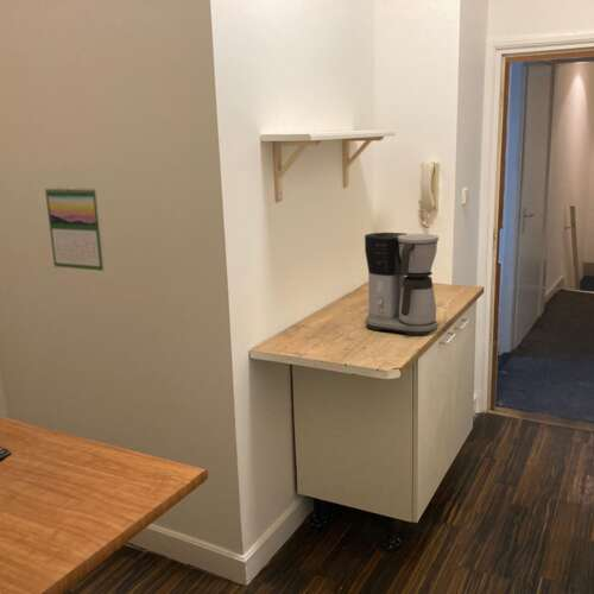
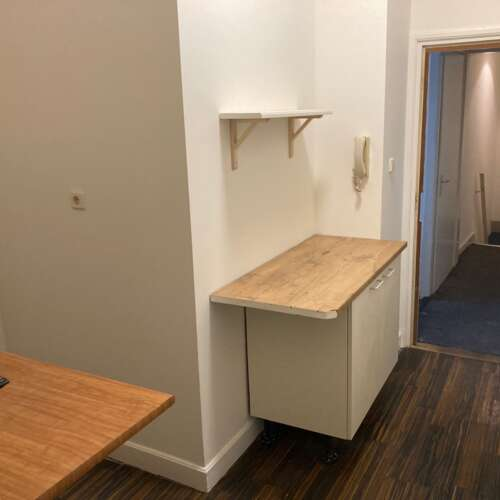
- coffee maker (398, 283)
- calendar (74, 227)
